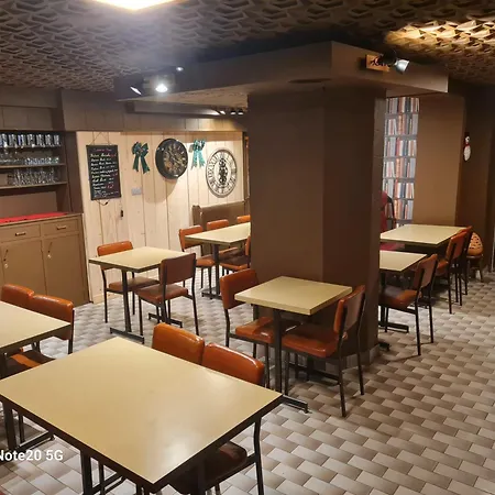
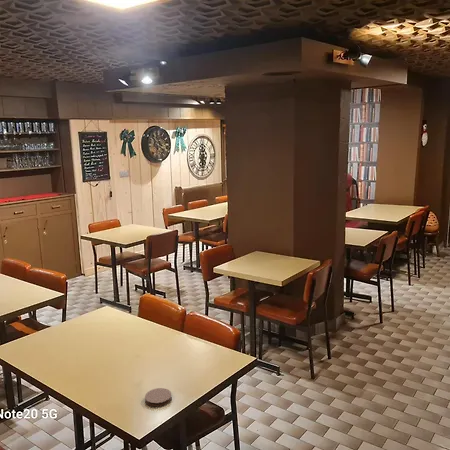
+ coaster (158, 396)
